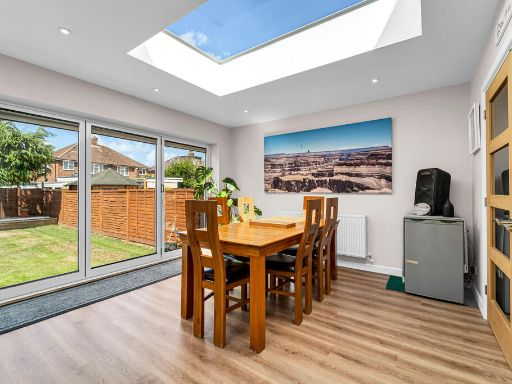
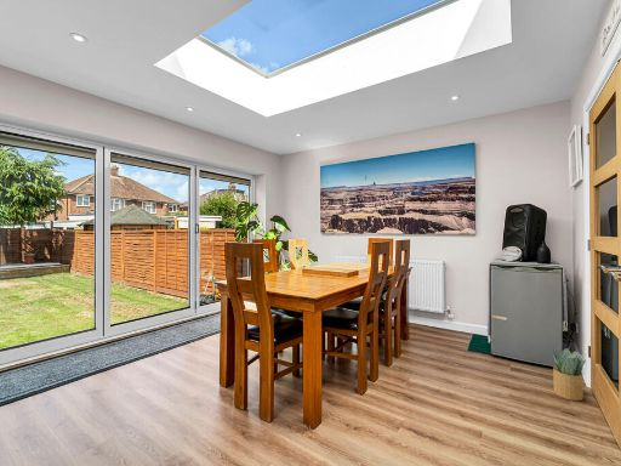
+ potted plant (568, 371)
